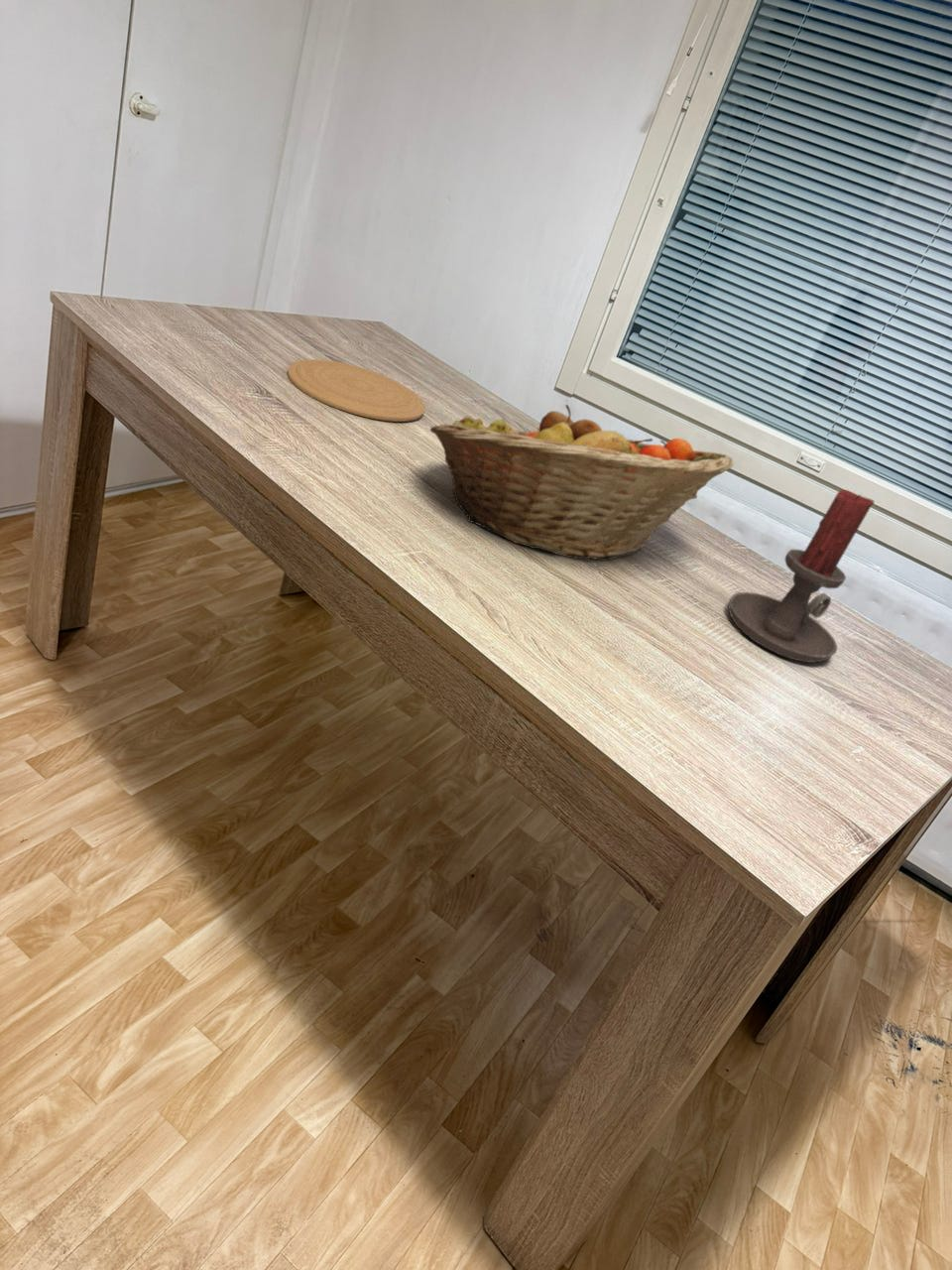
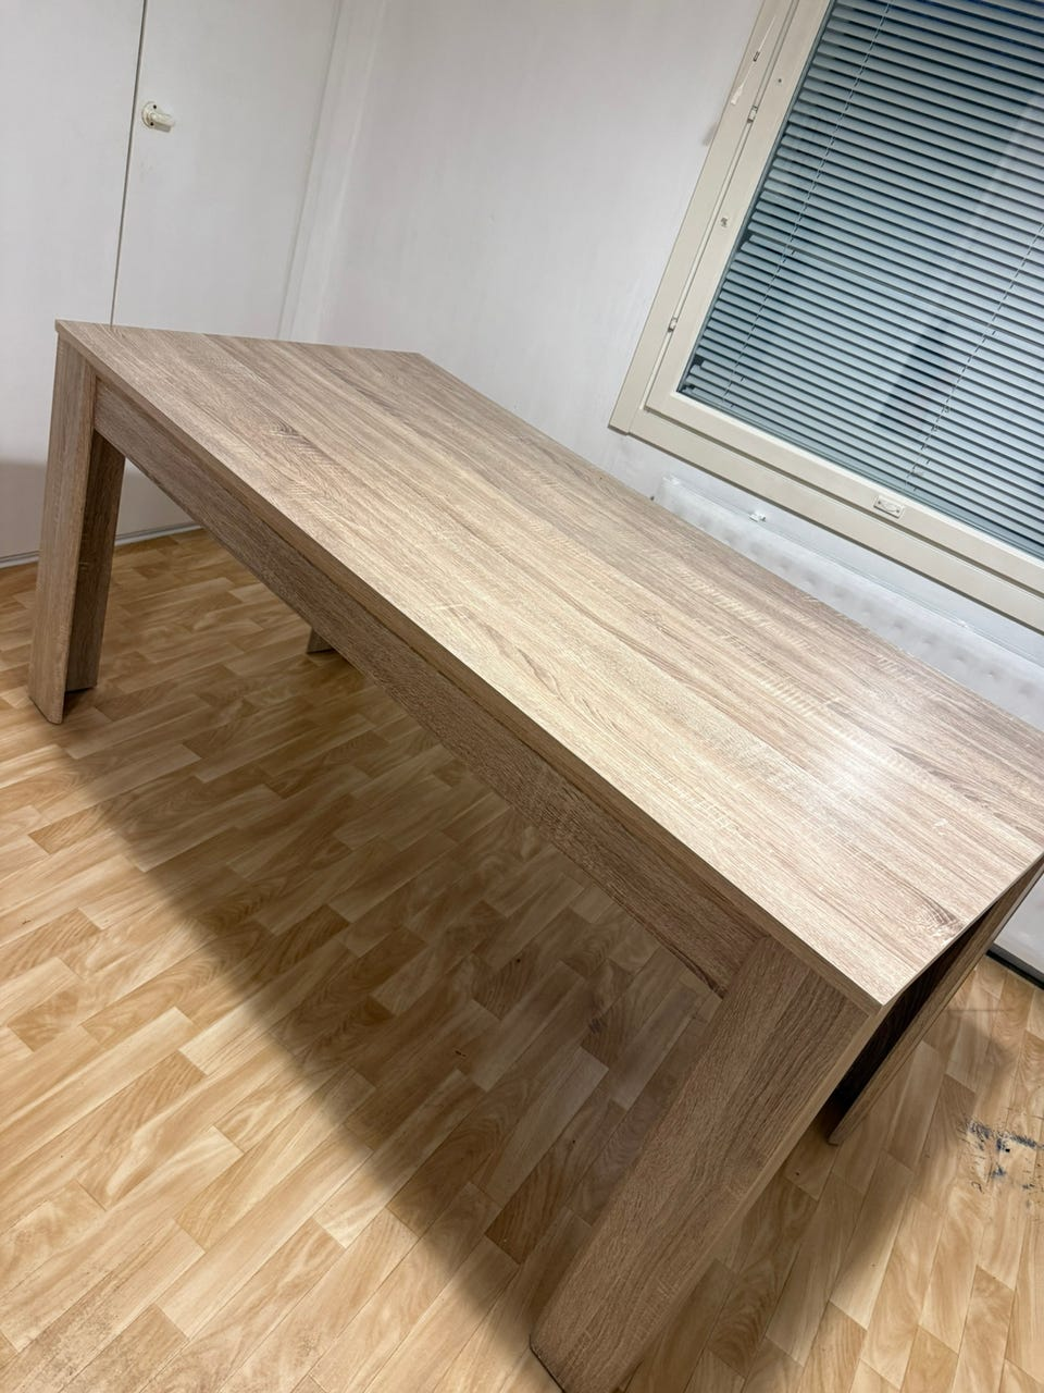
- candle holder (823, 565)
- plate (357, 388)
- fruit basket (578, 467)
